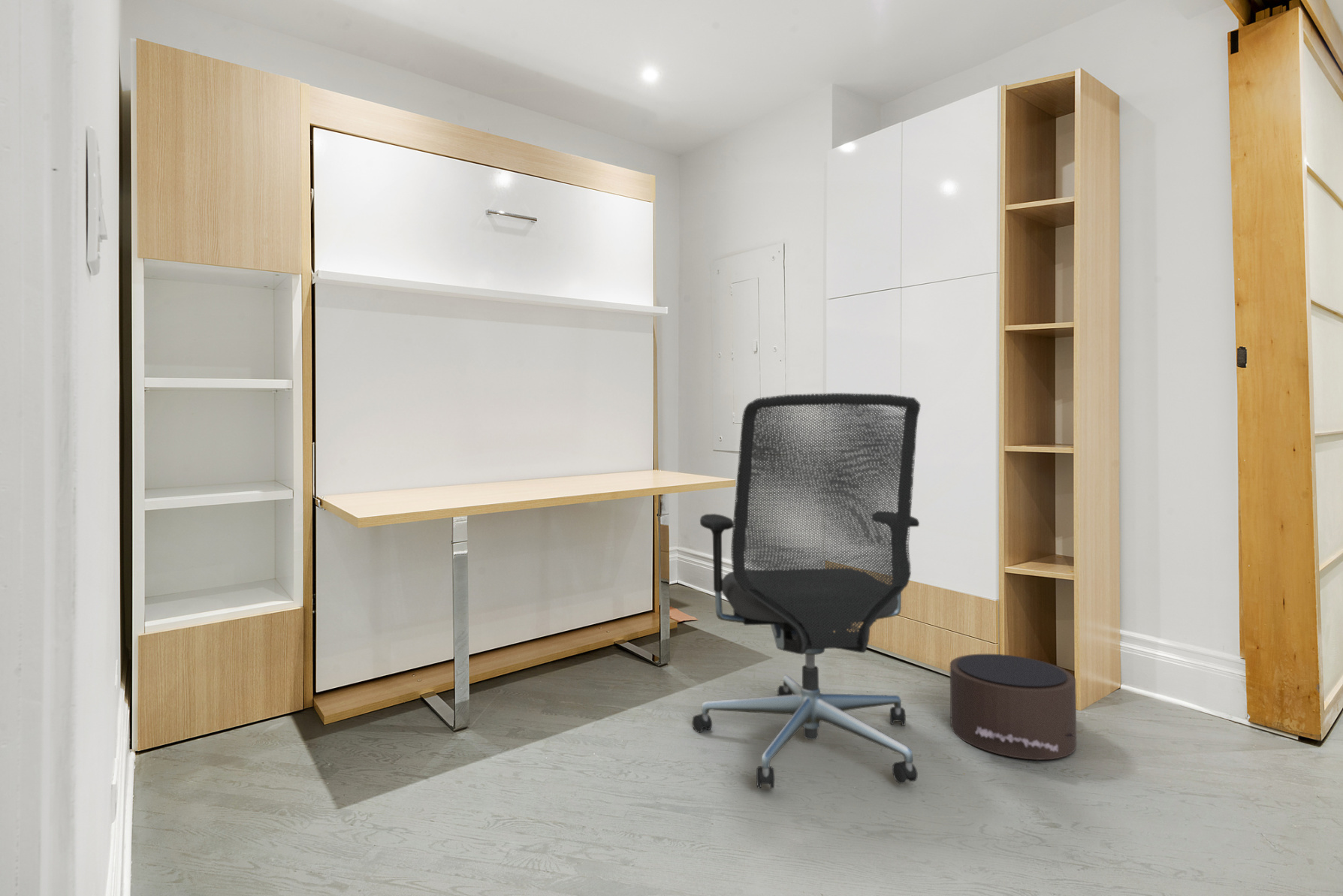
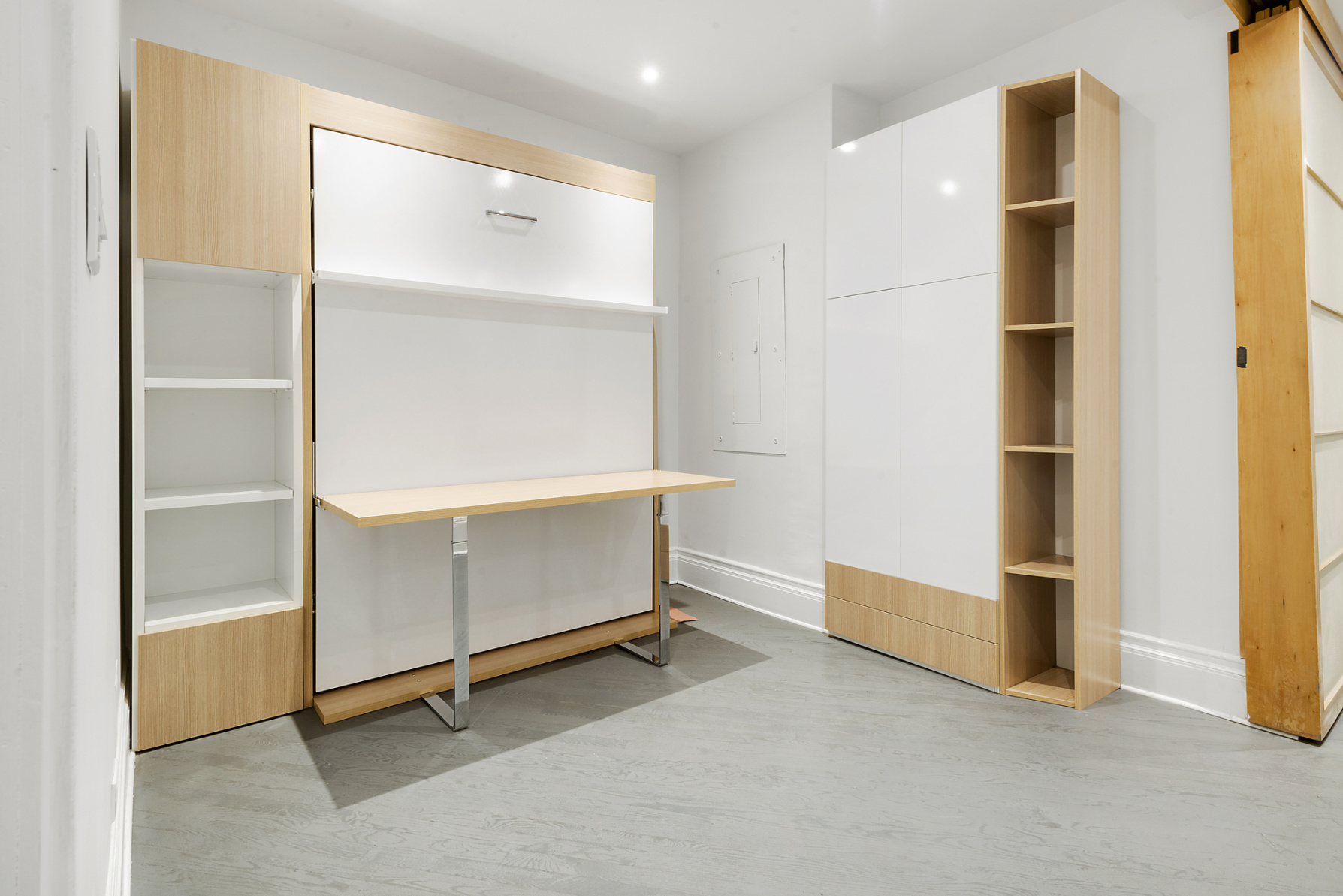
- pouf (1021, 704)
- office chair (805, 569)
